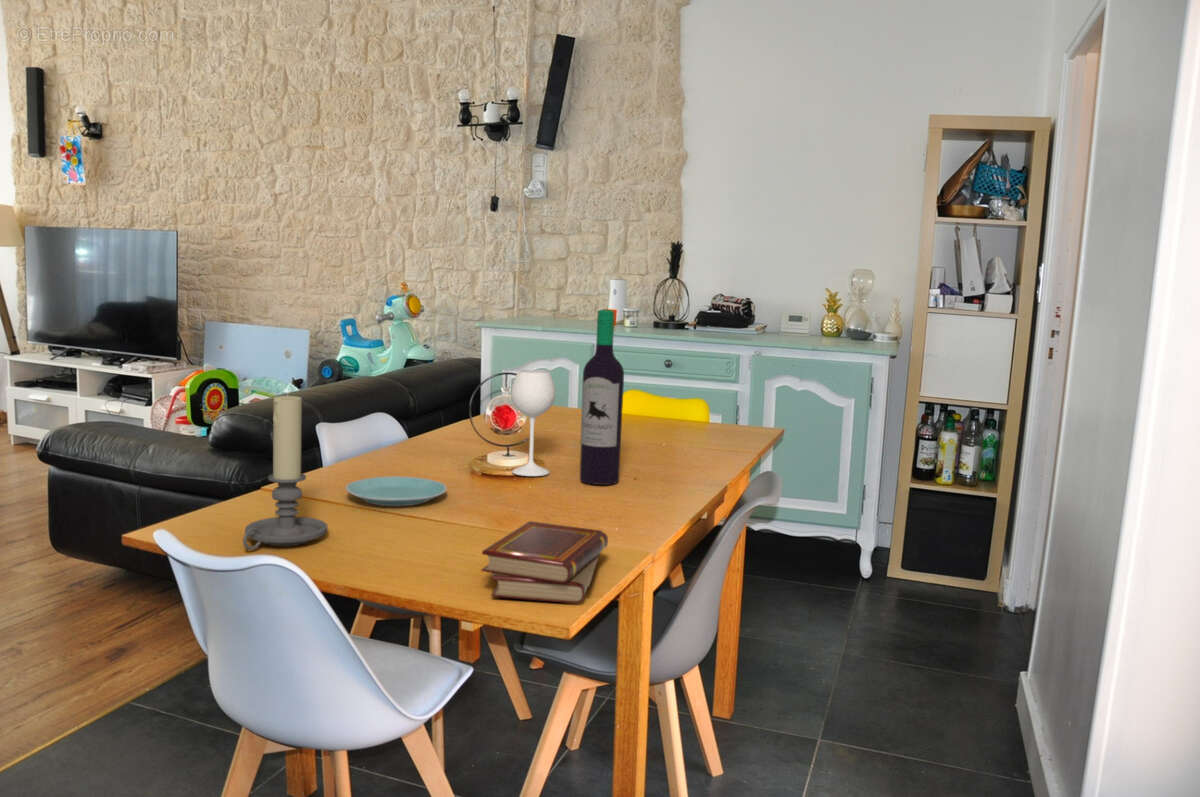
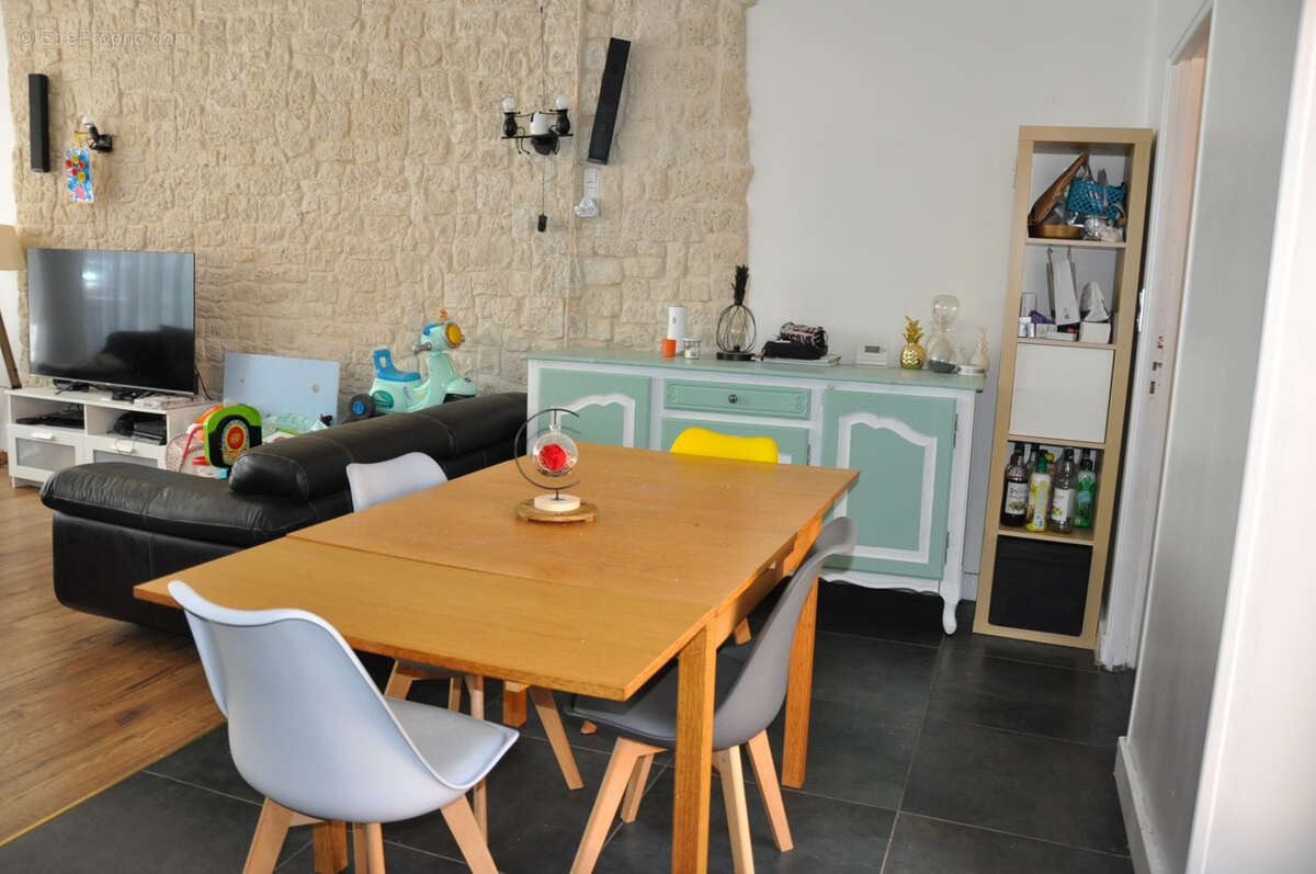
- wine bottle (555, 394)
- book set (550, 559)
- candle holder (281, 468)
- plate (396, 492)
